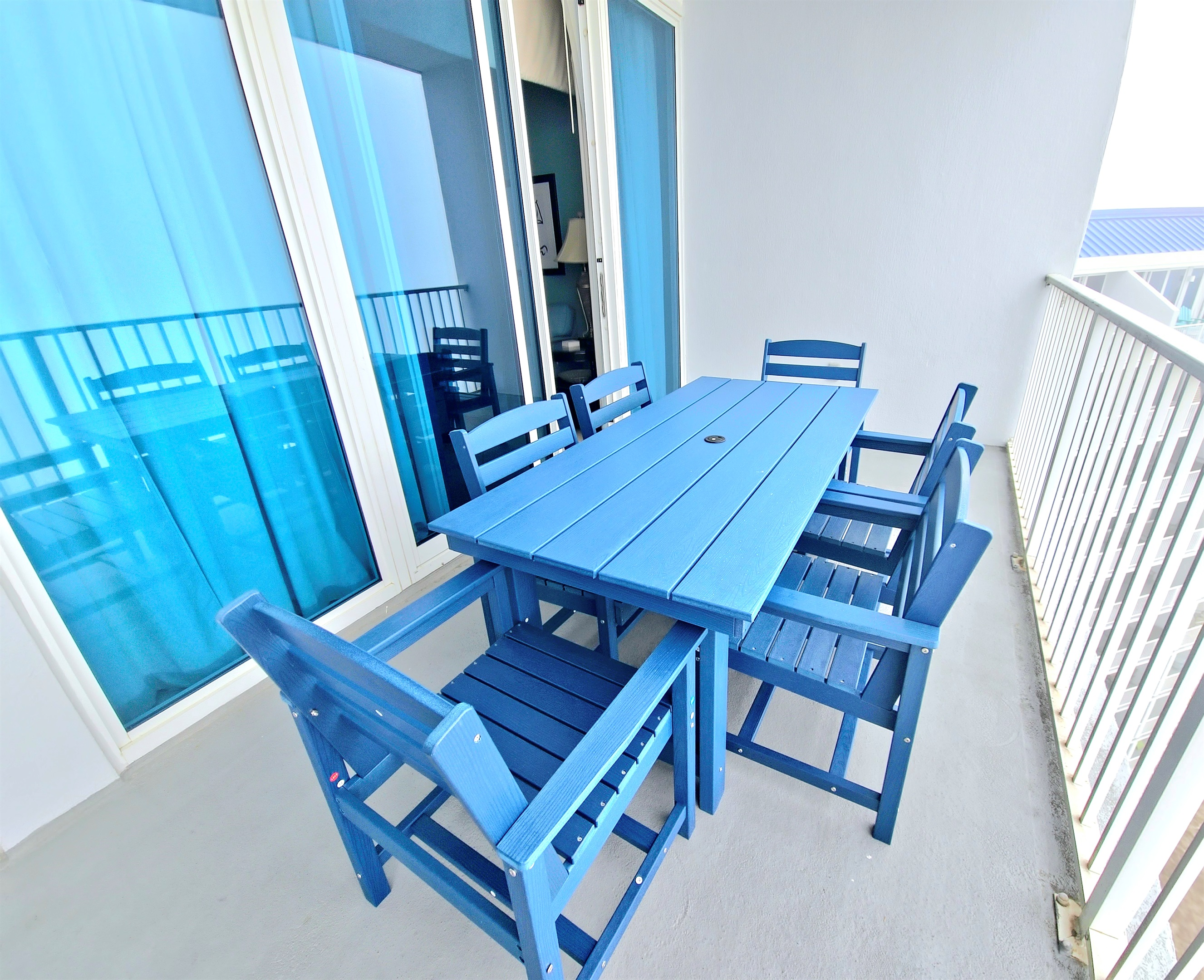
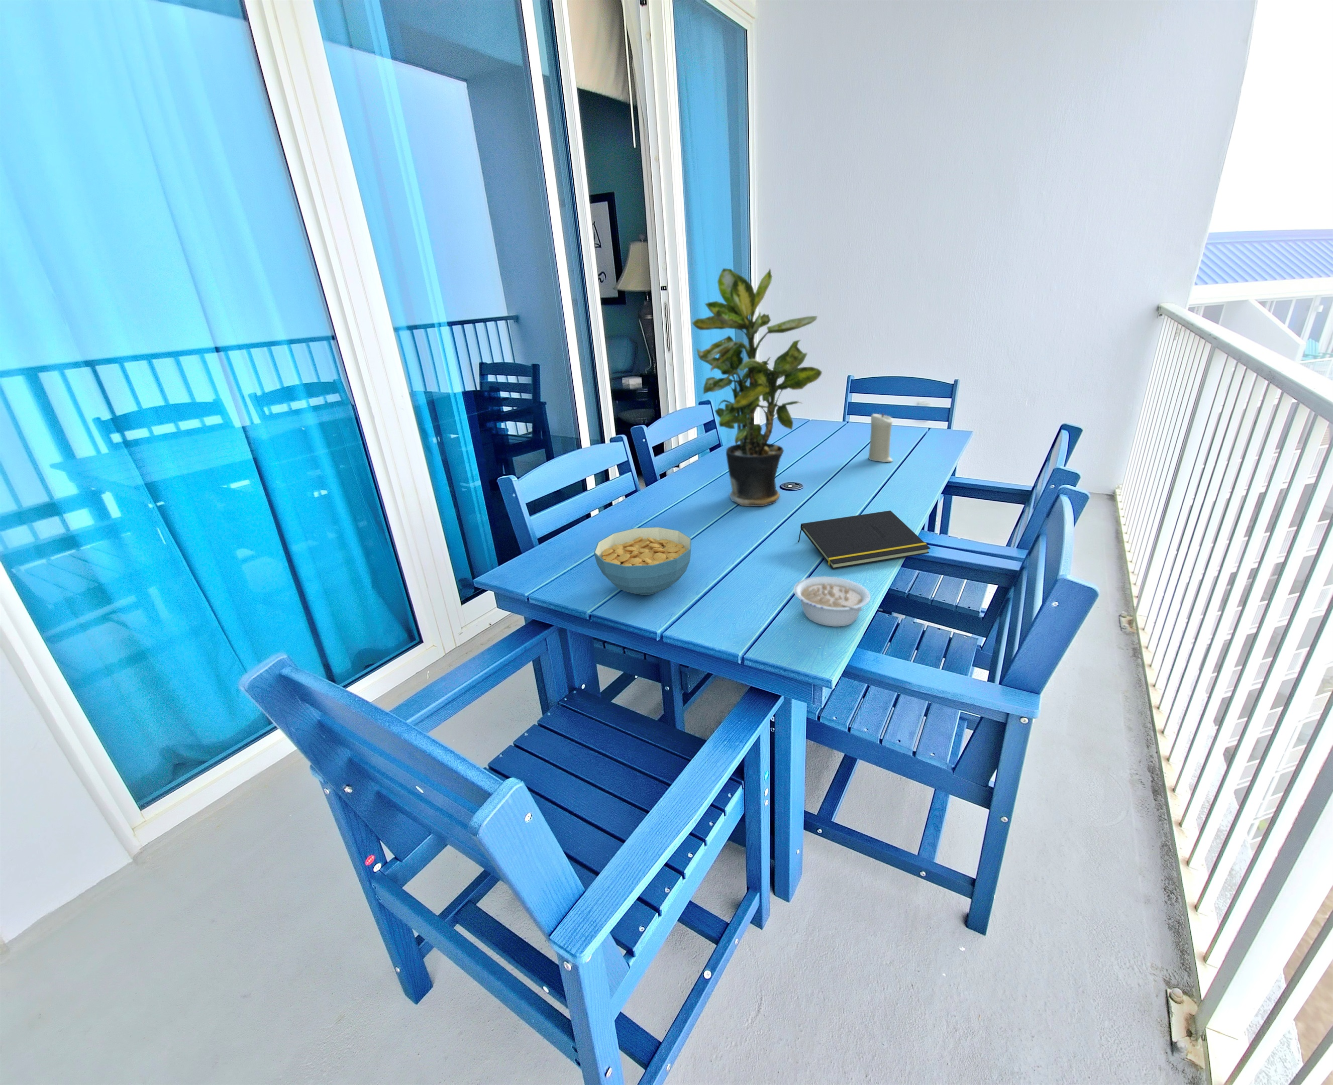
+ cereal bowl (644, 567)
+ candle (881, 436)
+ notepad (862, 537)
+ legume (834, 602)
+ potted plant (751, 393)
